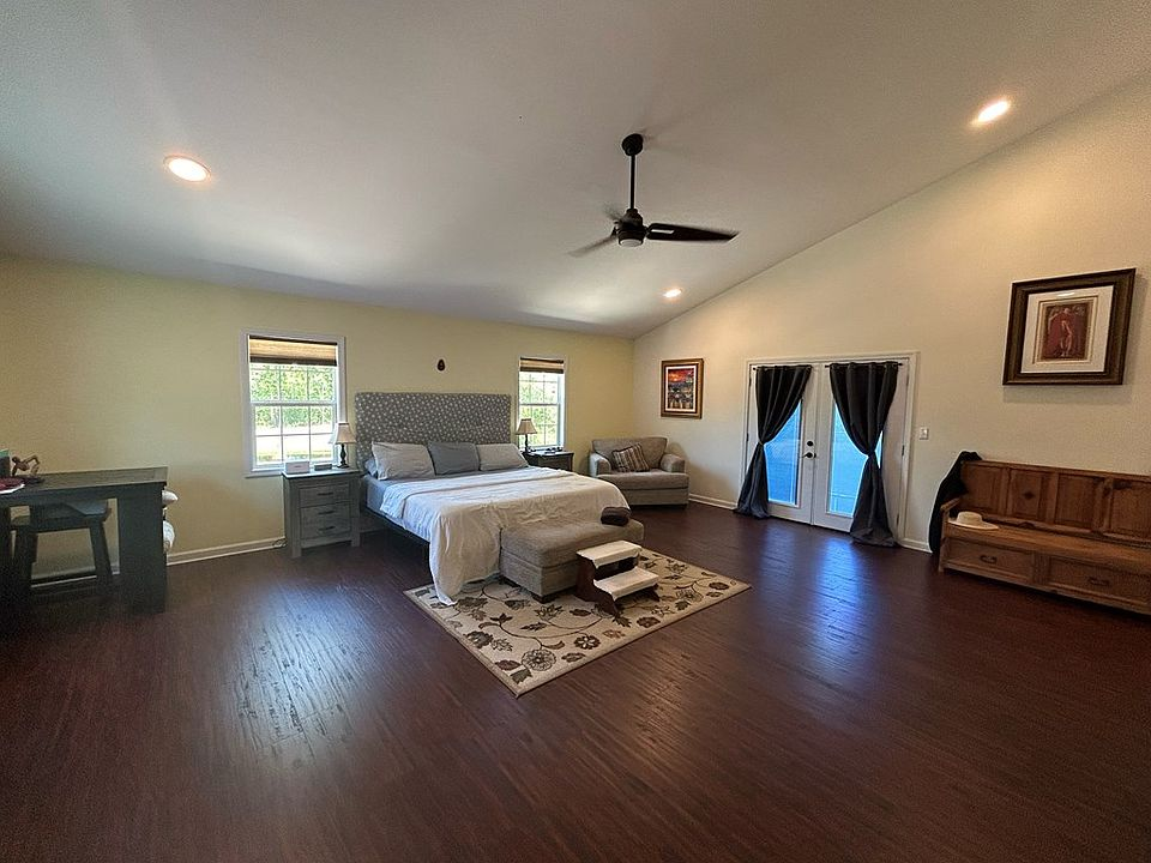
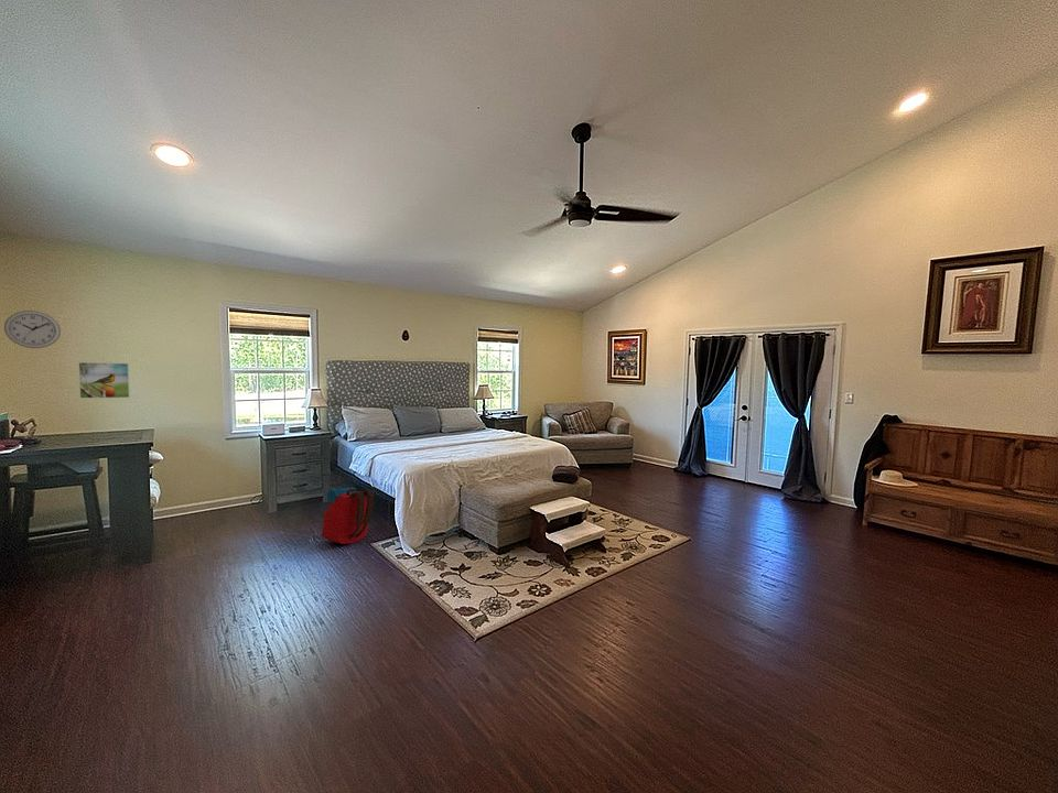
+ wall clock (33, 329)
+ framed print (105, 380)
+ backpack (348, 514)
